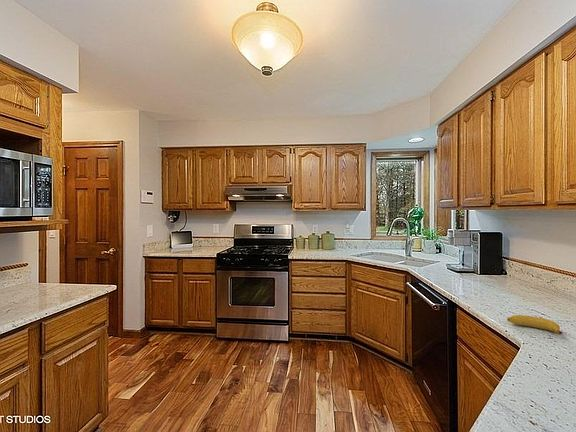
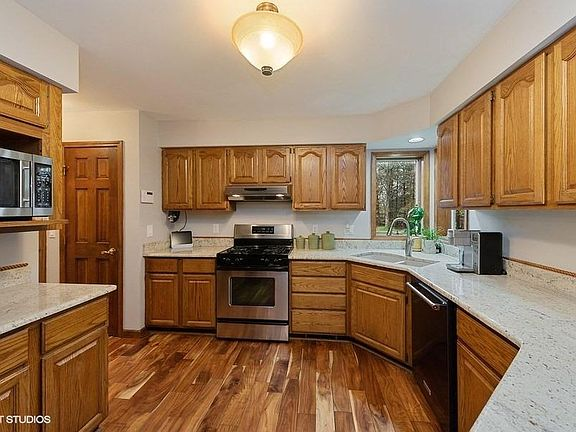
- banana (533, 323)
